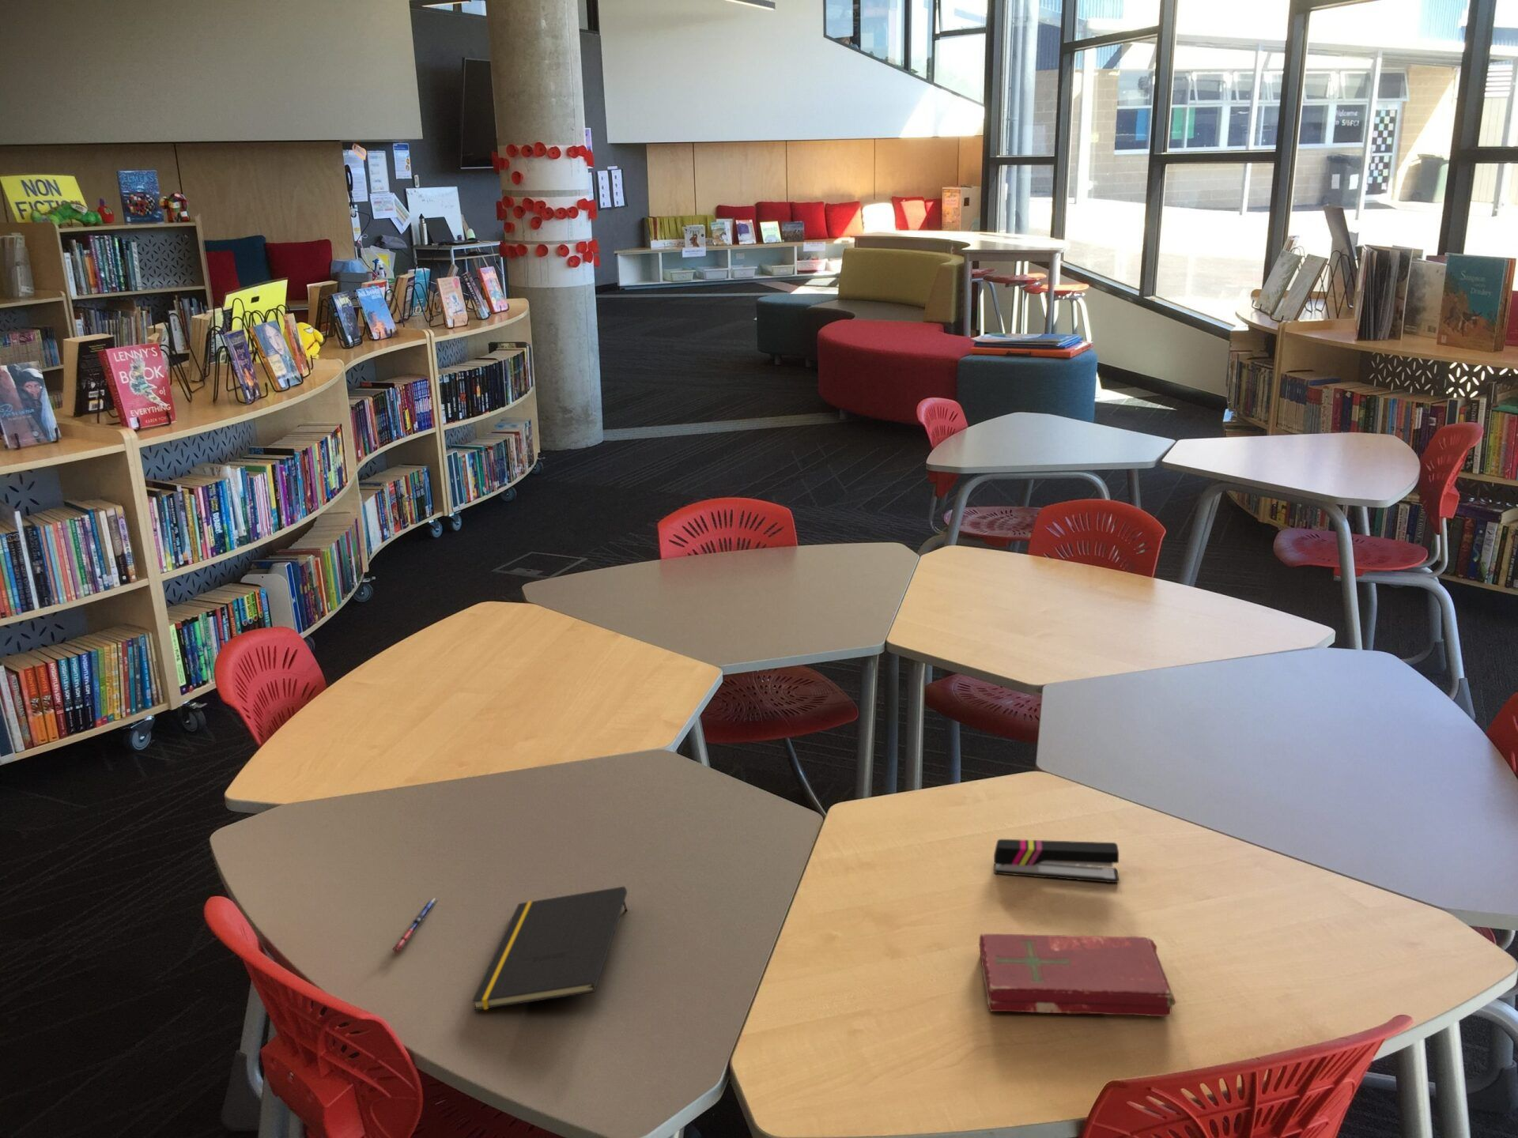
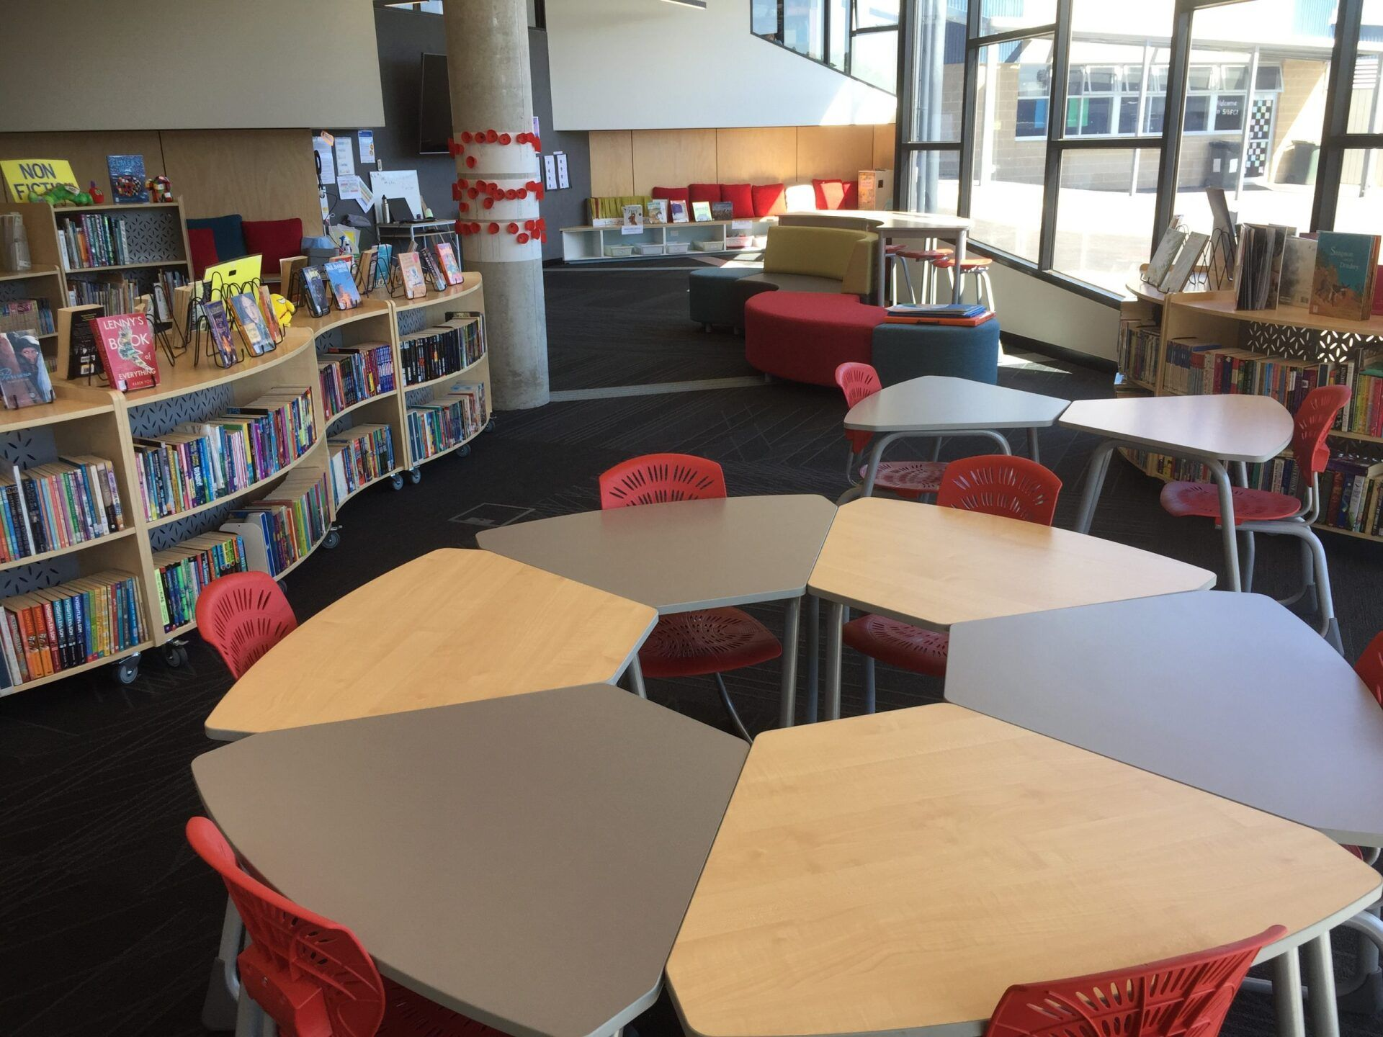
- pen (415, 923)
- book (1073, 973)
- stapler (1055, 857)
- notepad (553, 944)
